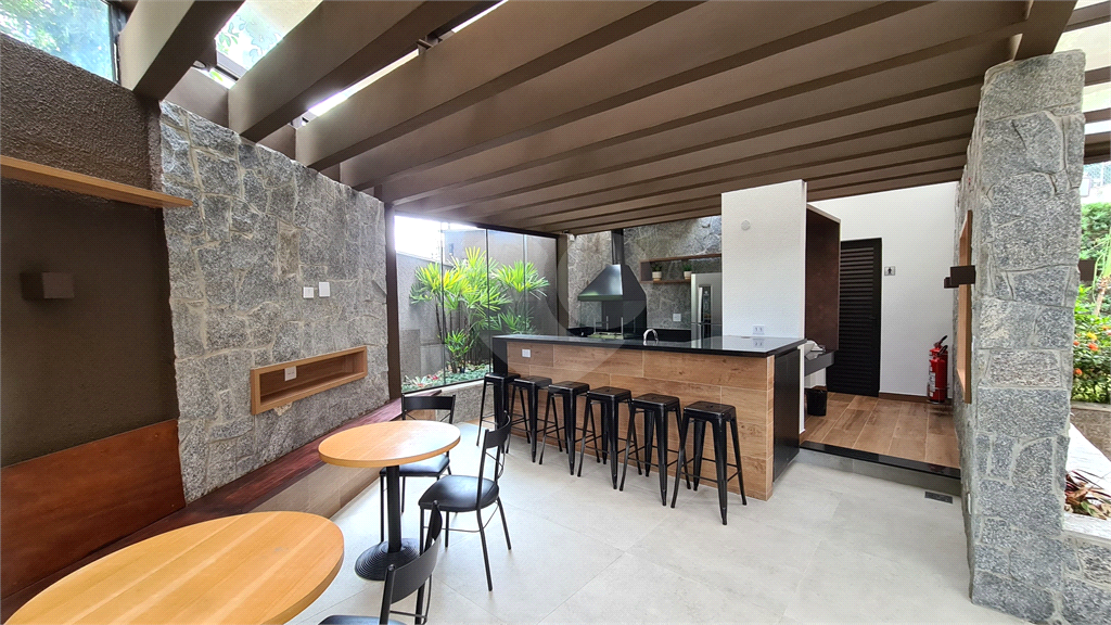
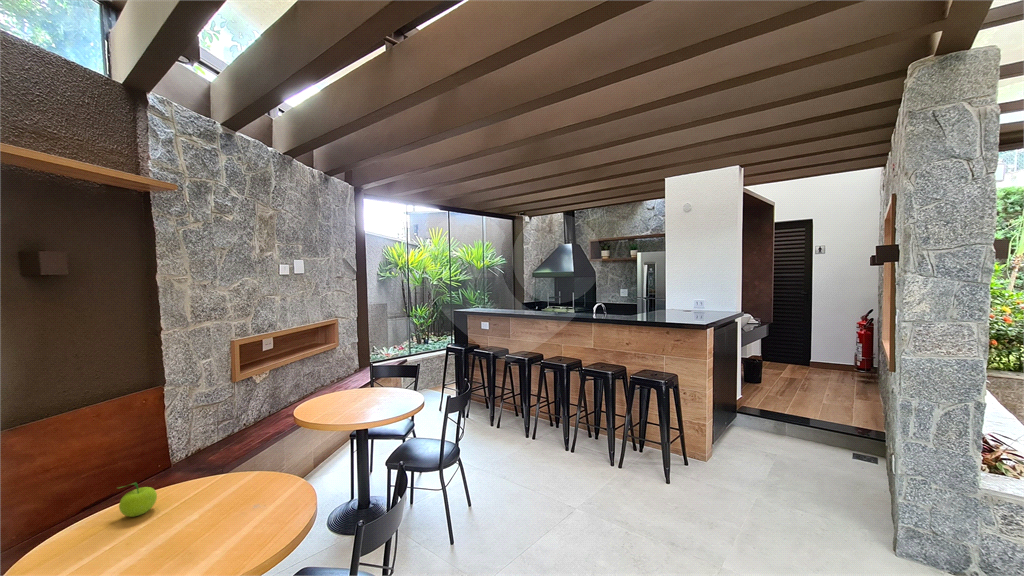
+ fruit (133, 497)
